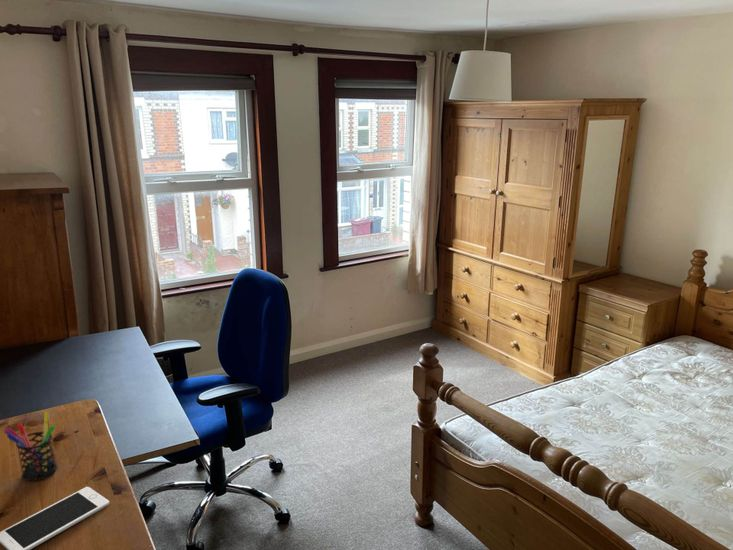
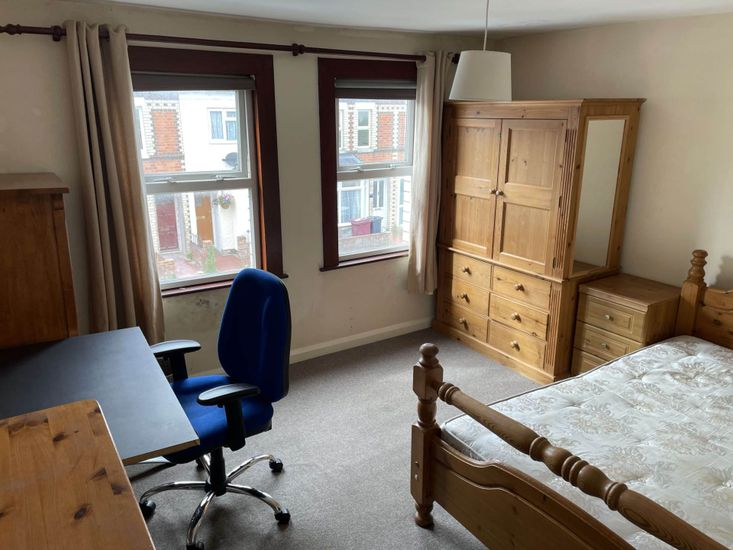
- cell phone (55, 518)
- pen holder (36, 444)
